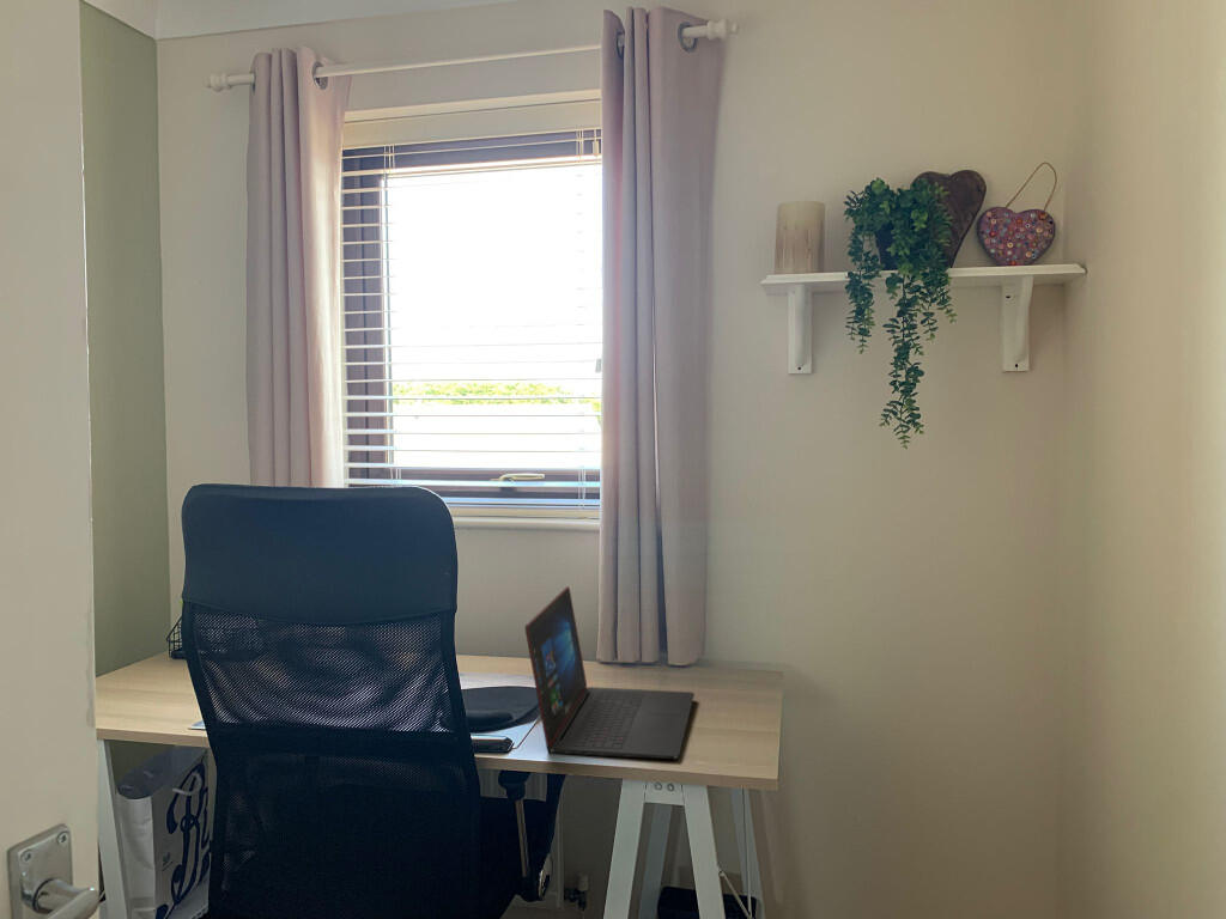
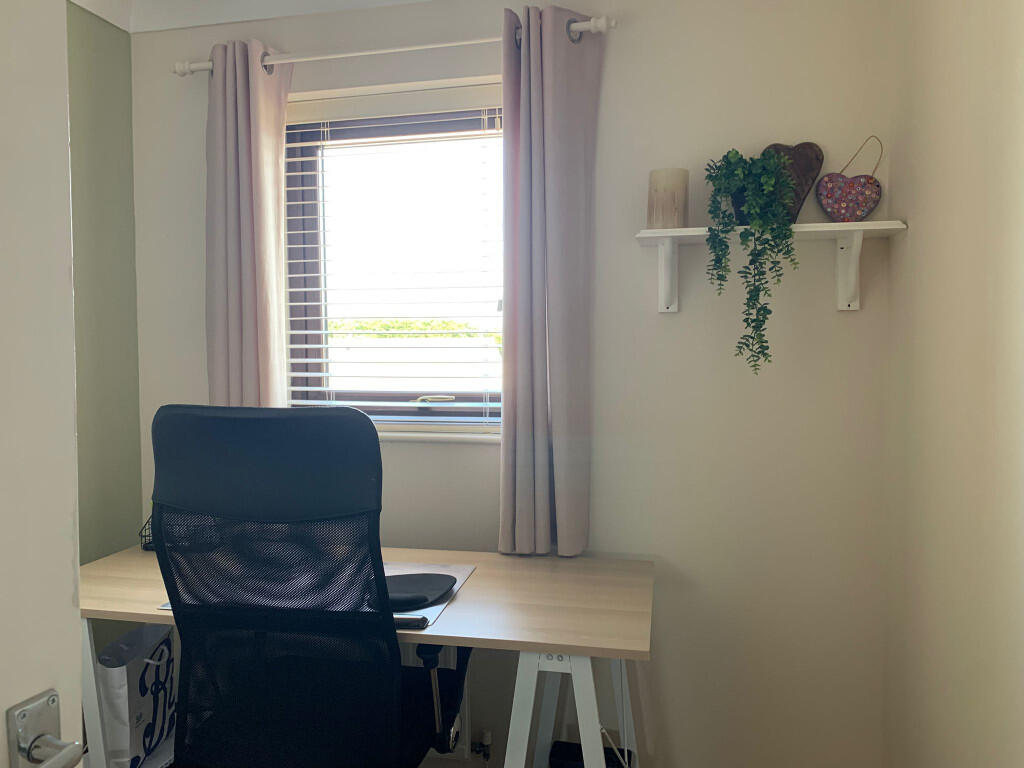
- laptop (617, 688)
